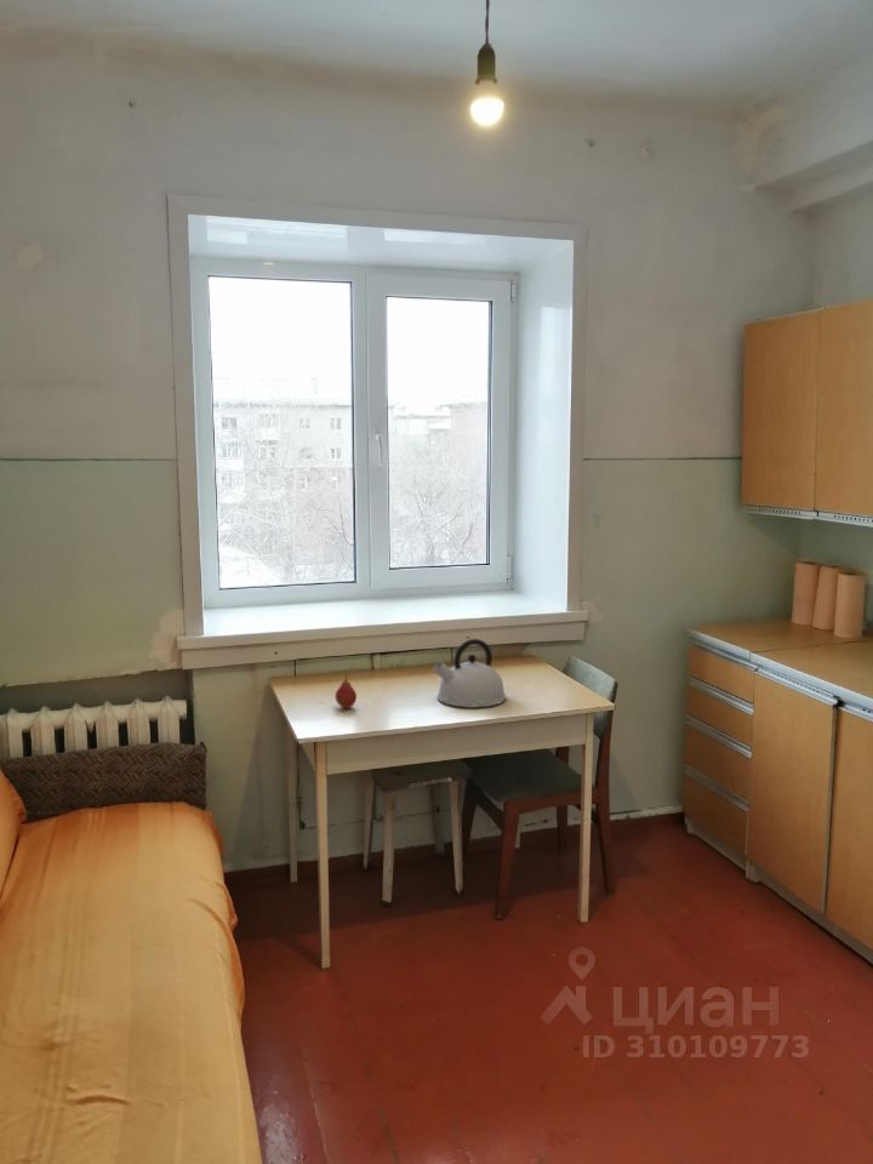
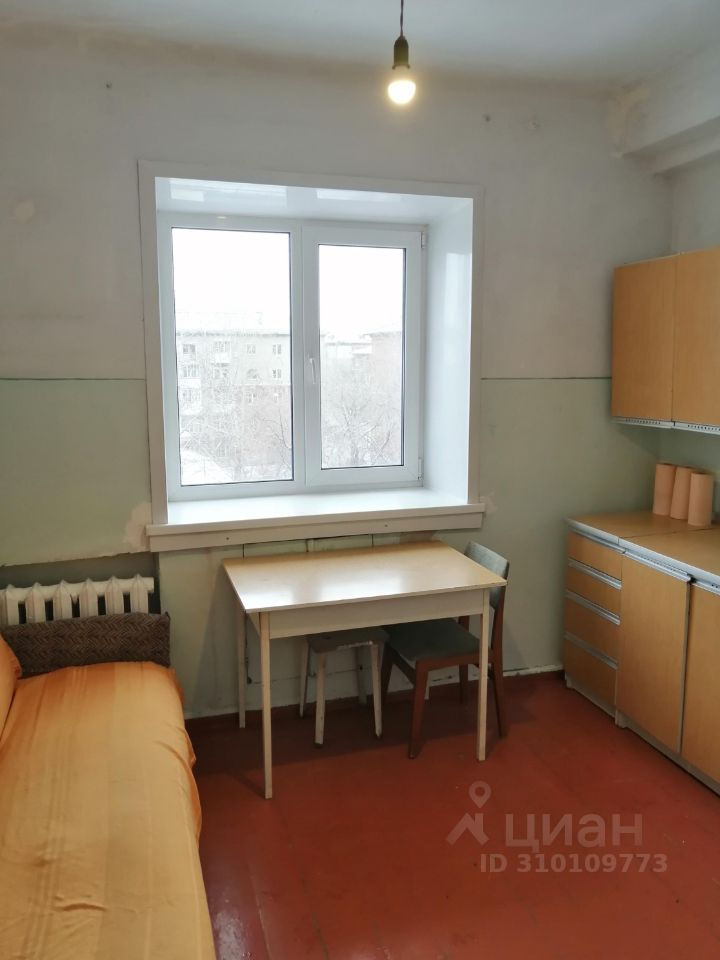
- fruit (346, 689)
- kettle (468, 668)
